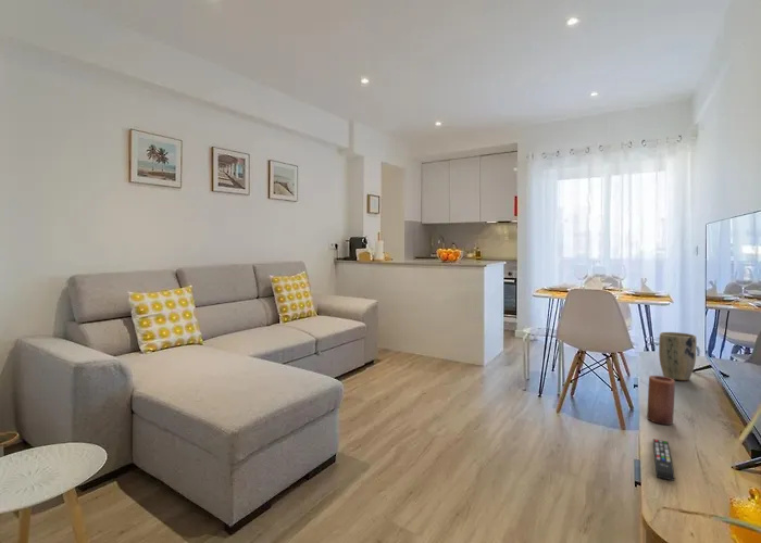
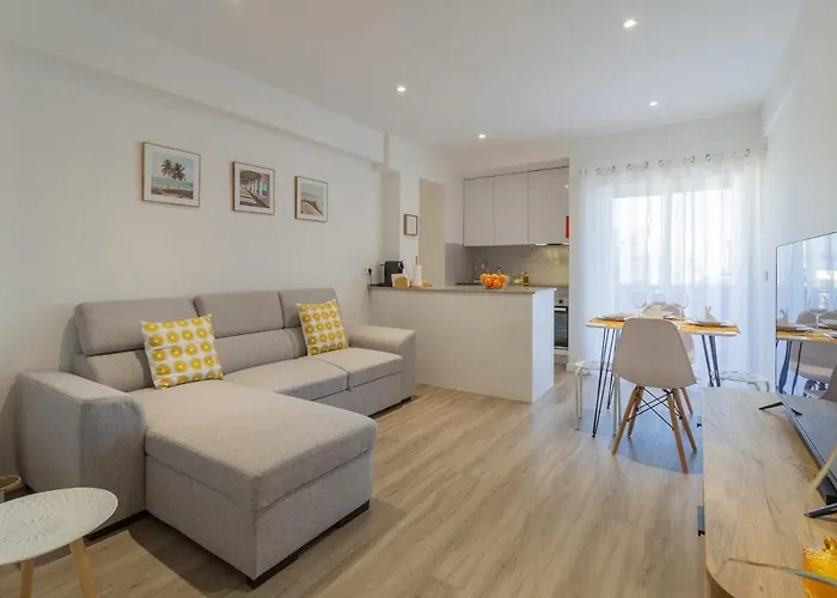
- remote control (662, 457)
- plant pot (676, 355)
- candle (660, 399)
